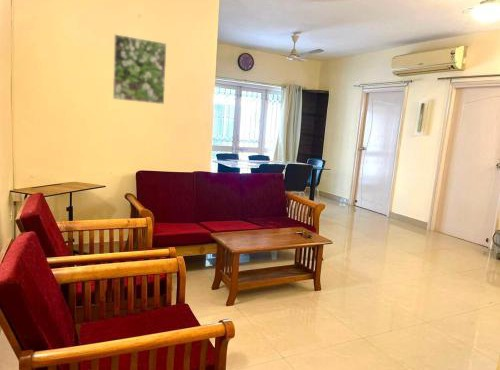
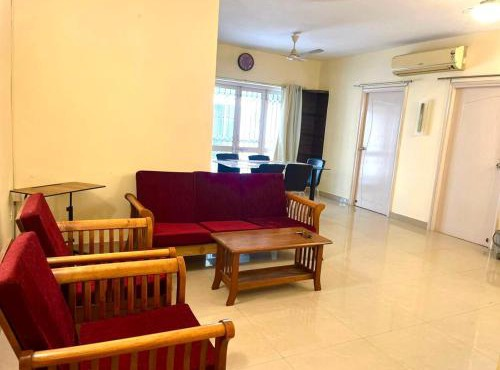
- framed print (140, 70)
